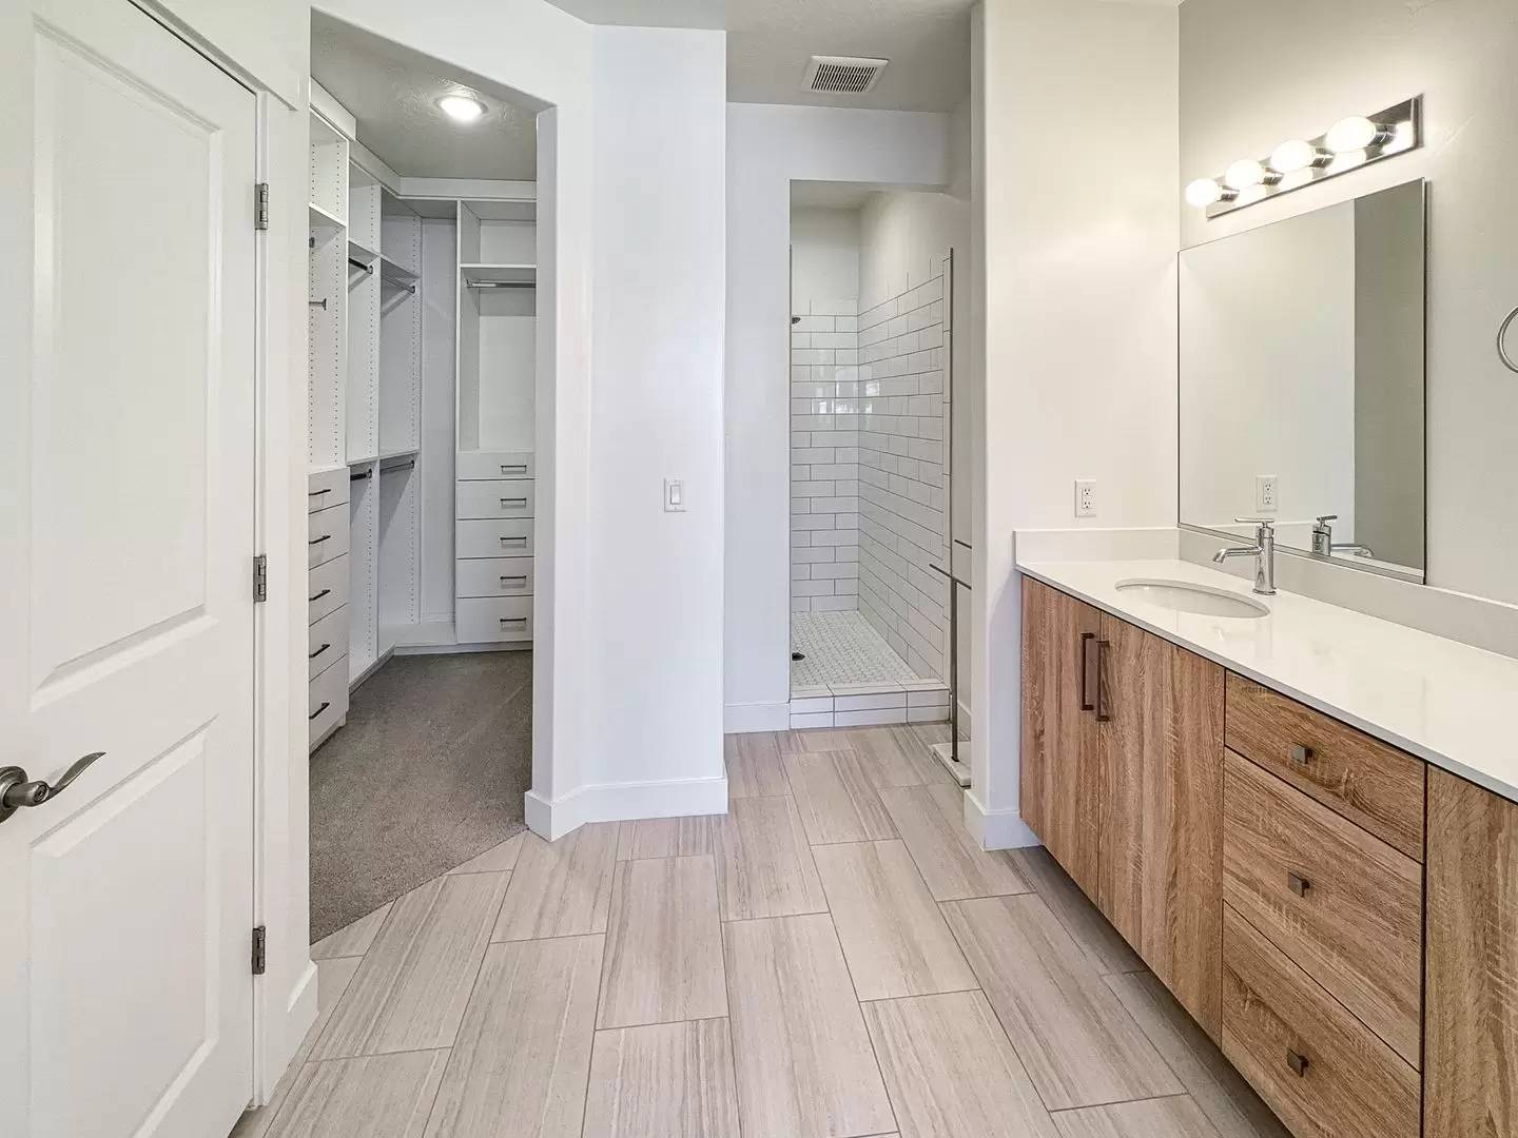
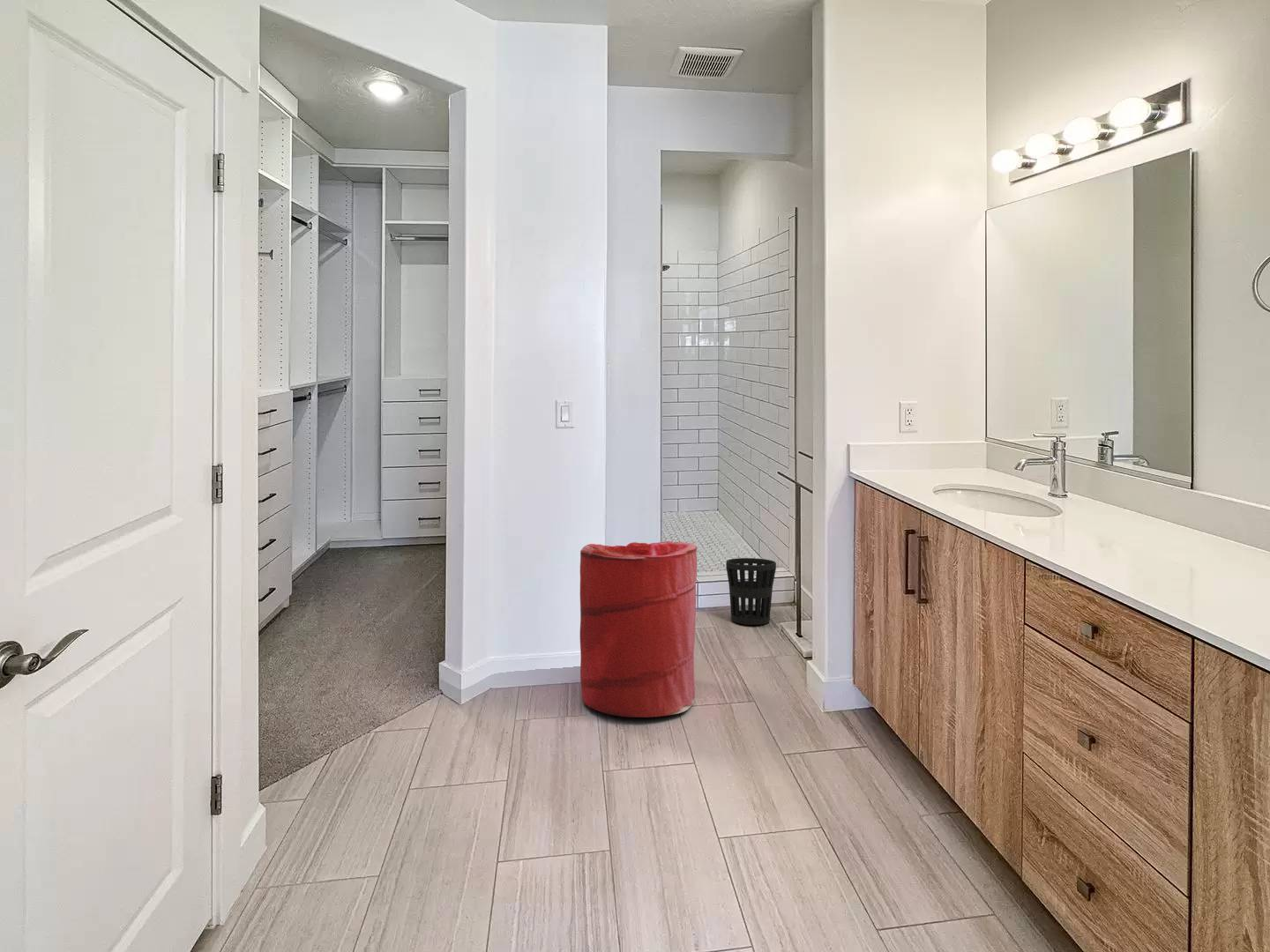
+ laundry hamper (638, 619)
+ wastebasket (751, 591)
